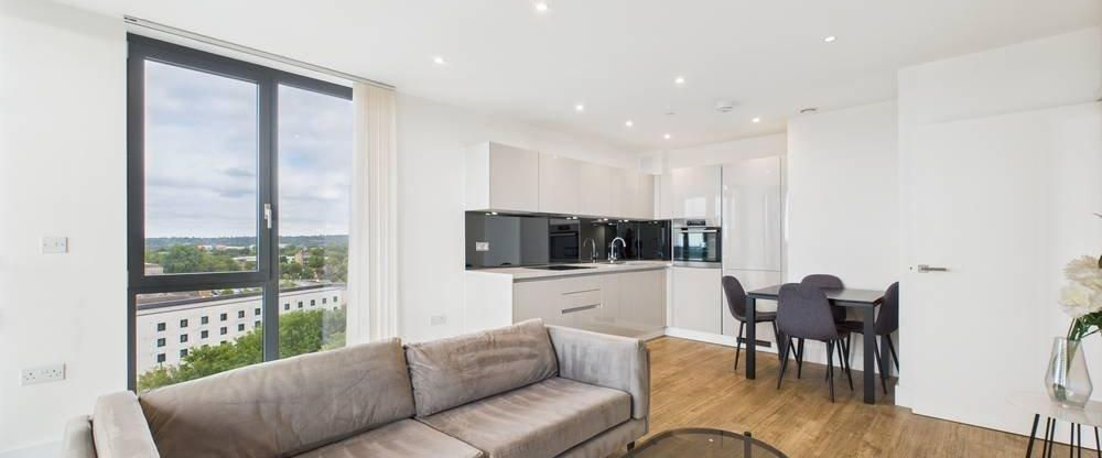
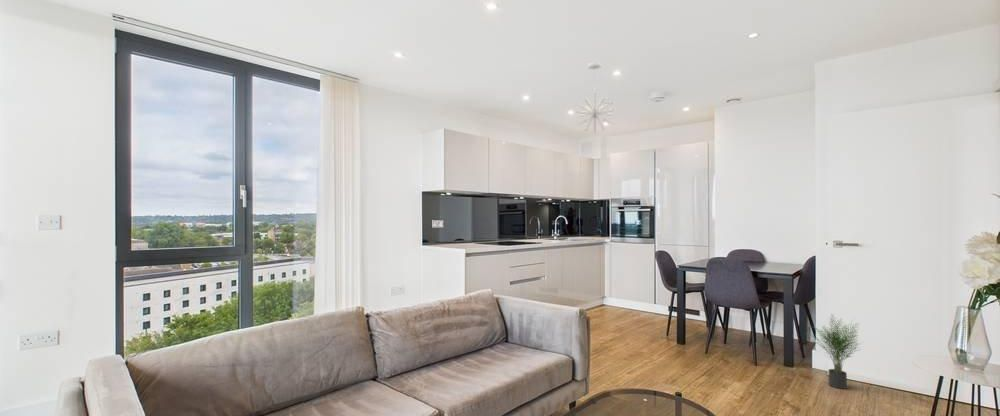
+ potted plant (832, 348)
+ pendant light (594, 97)
